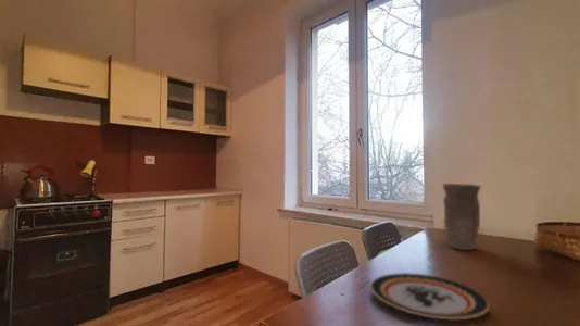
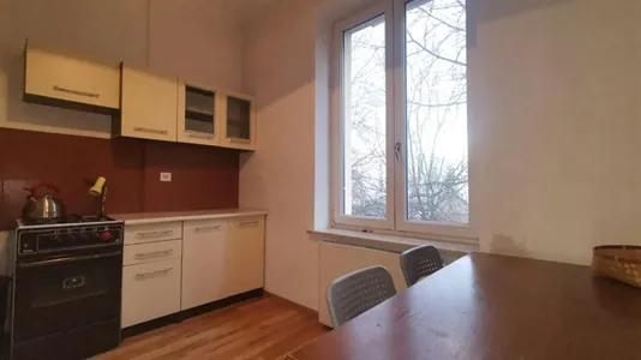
- plate (425, 296)
- vase (461, 215)
